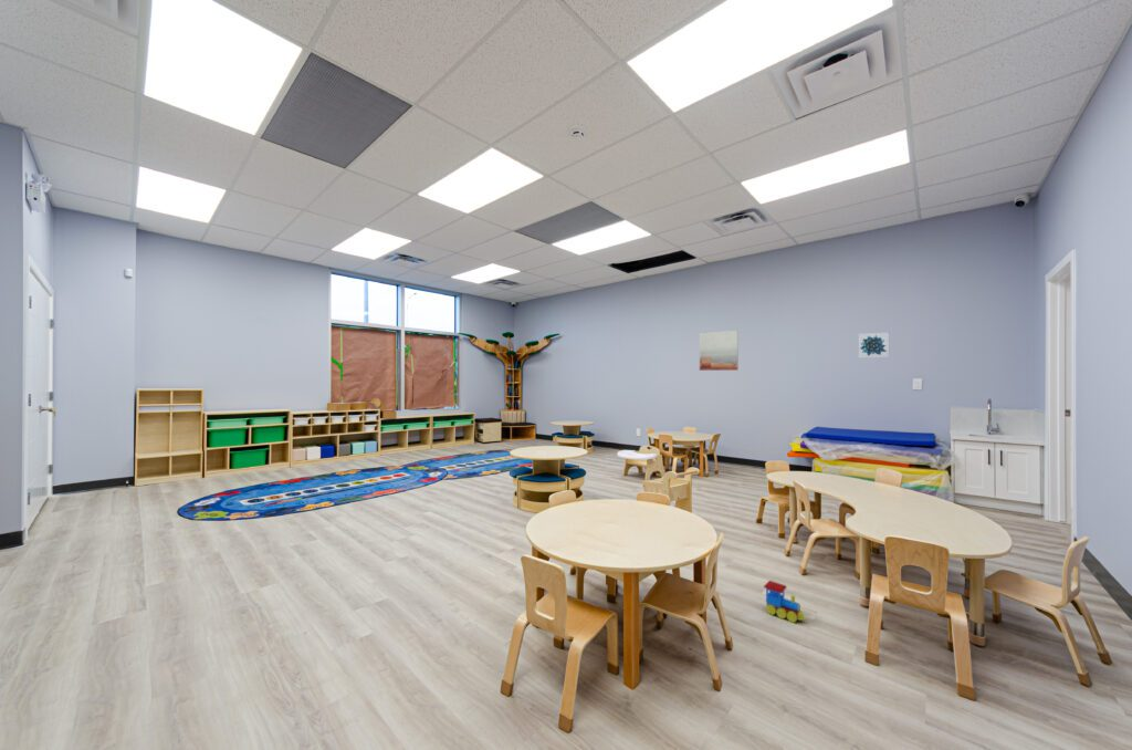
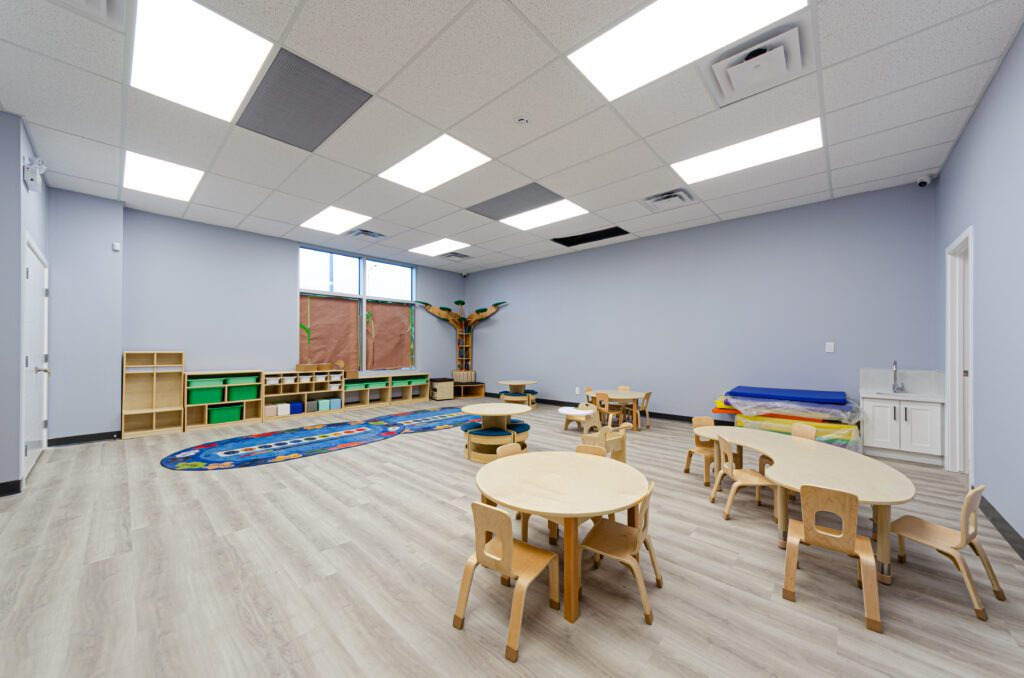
- wall art (873, 345)
- toy train (785, 602)
- wall art (717, 351)
